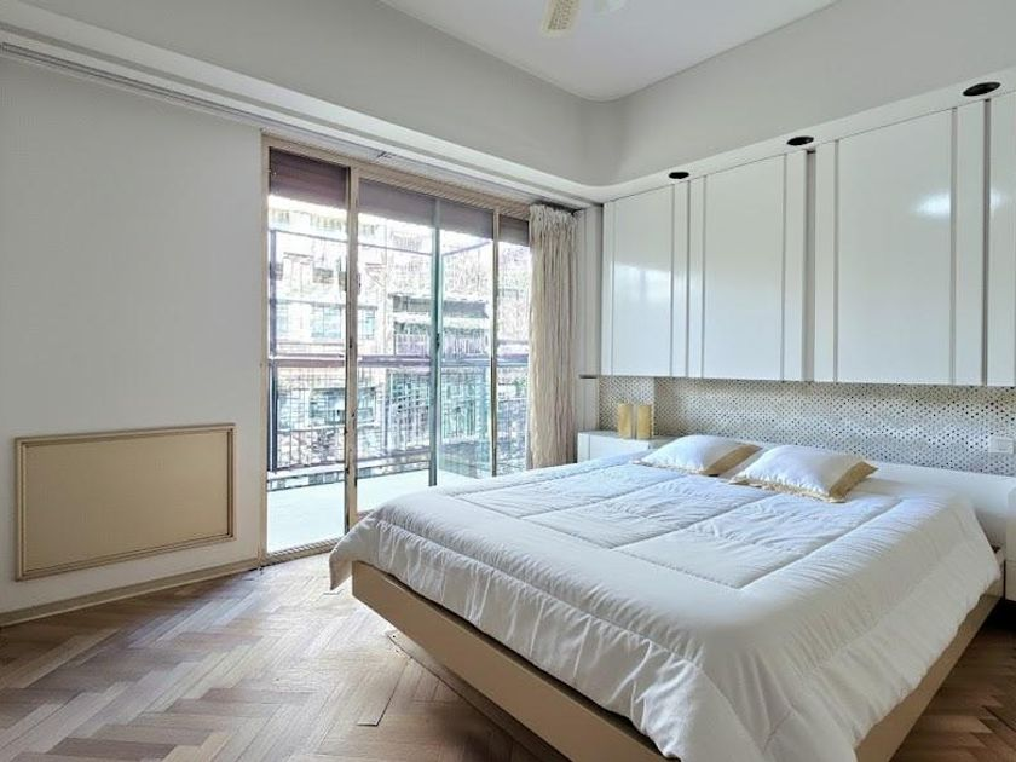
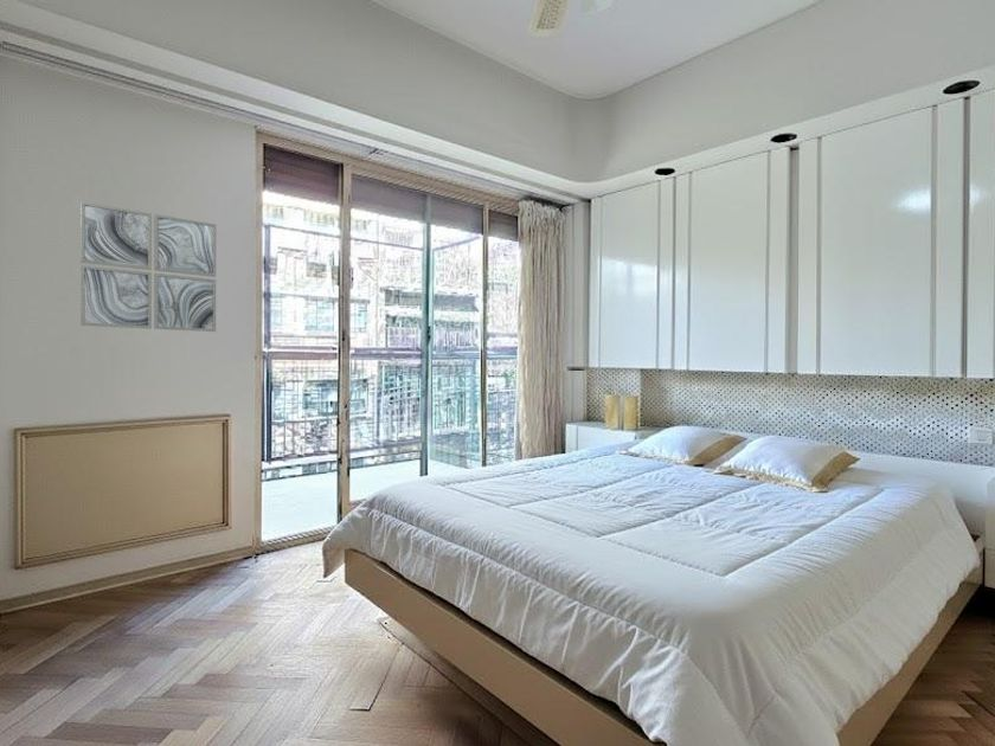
+ wall art (154, 270)
